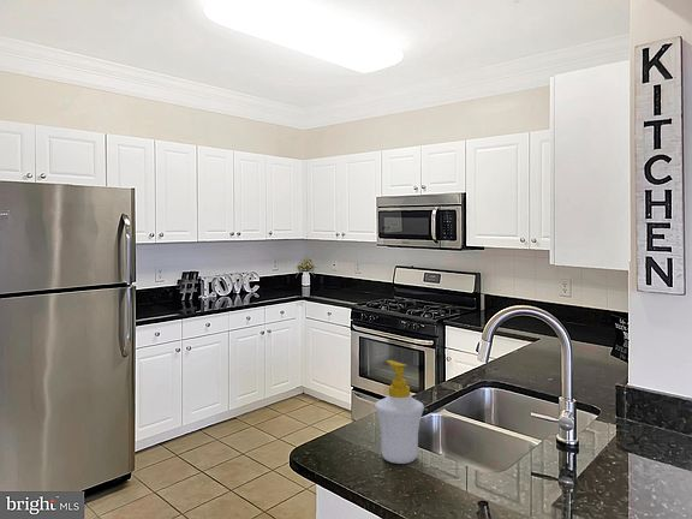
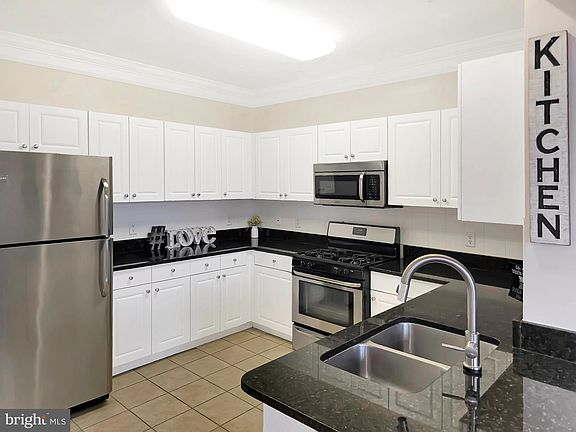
- soap bottle (399, 410)
